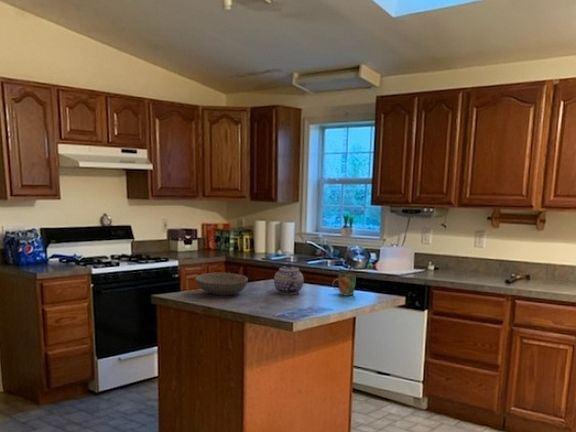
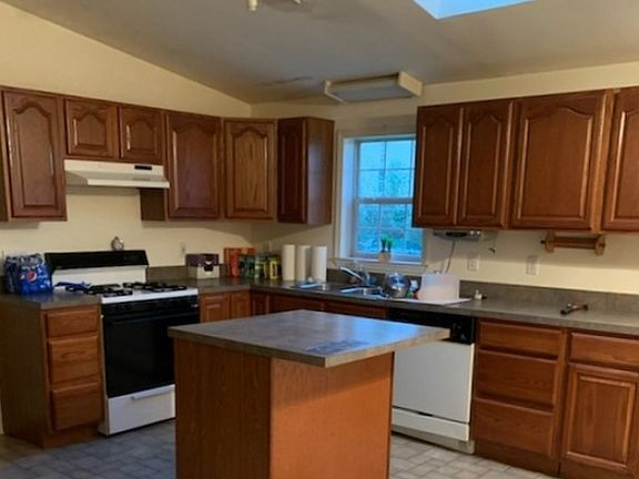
- mug (343, 284)
- teapot (288, 277)
- bowl (221, 285)
